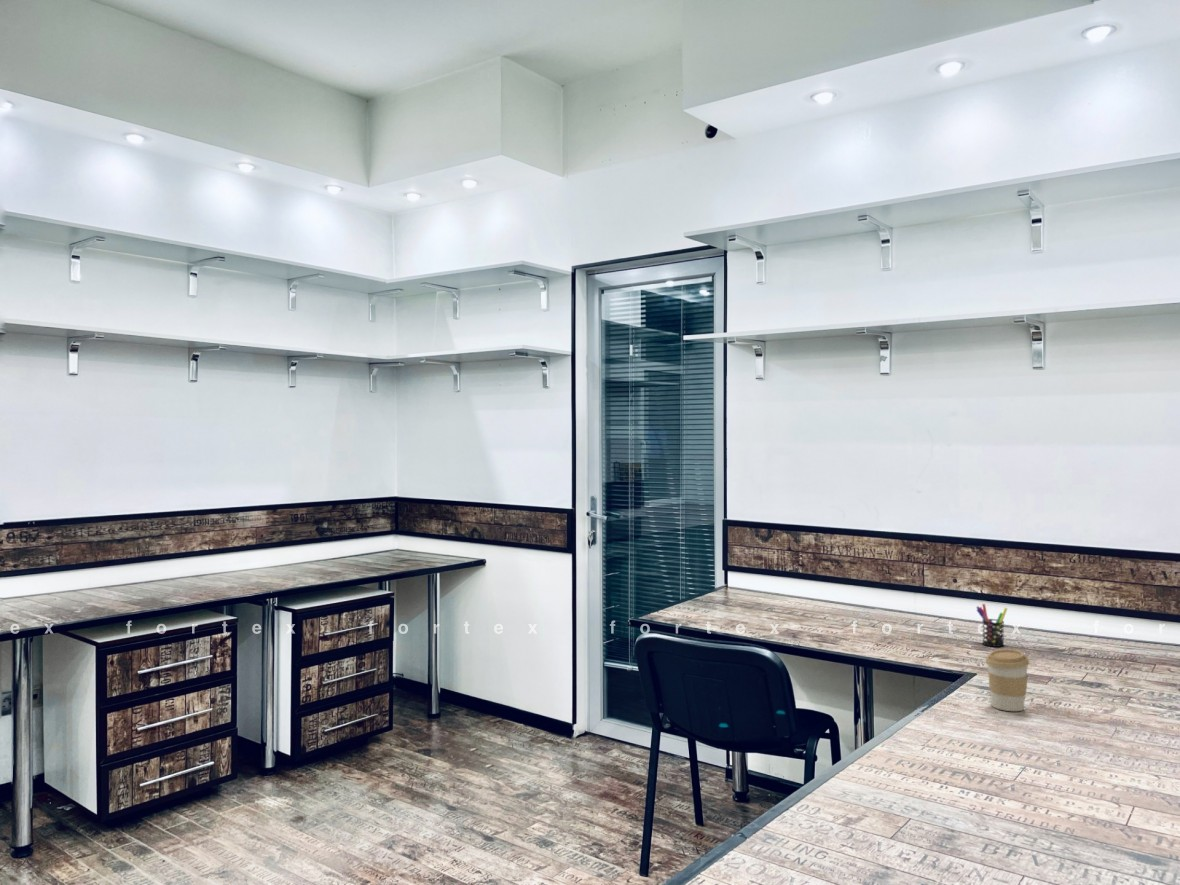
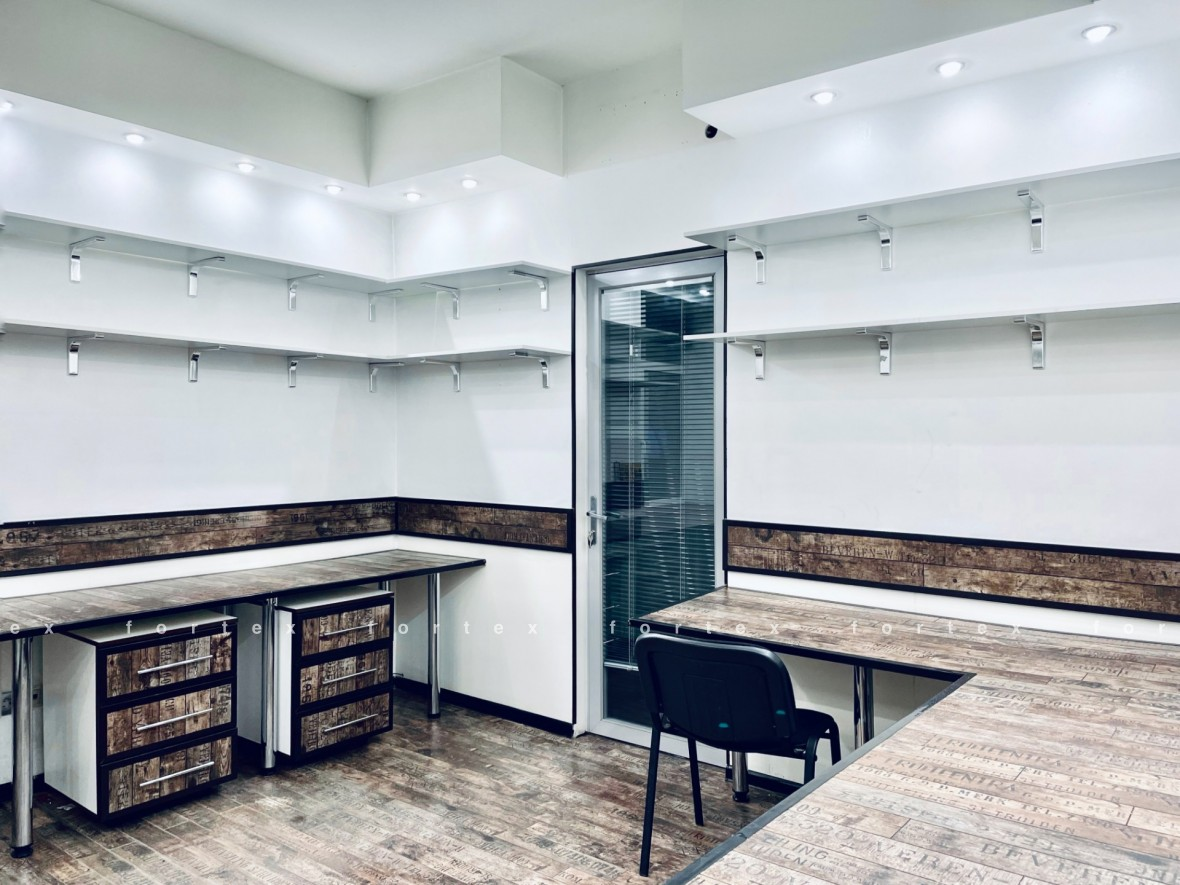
- coffee cup (1007, 679)
- pen holder (993, 624)
